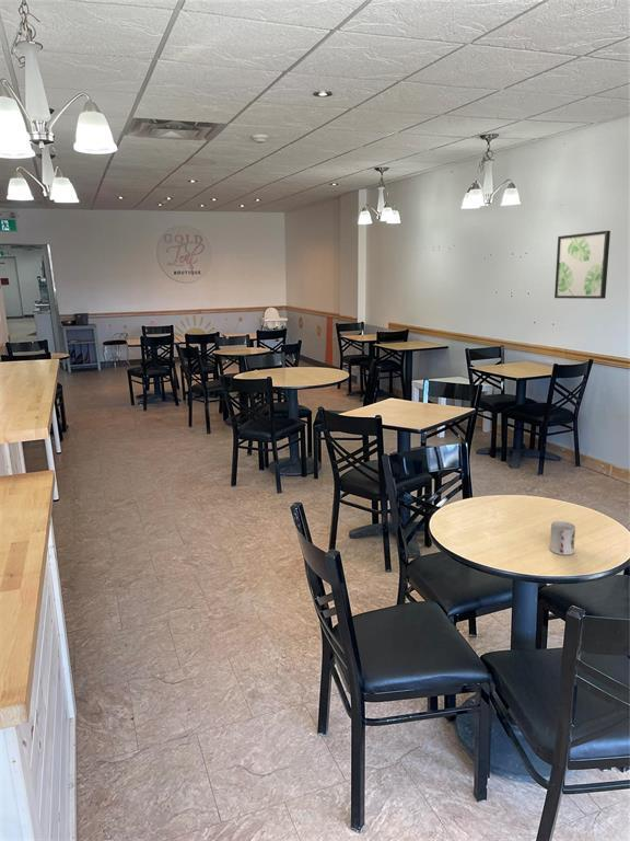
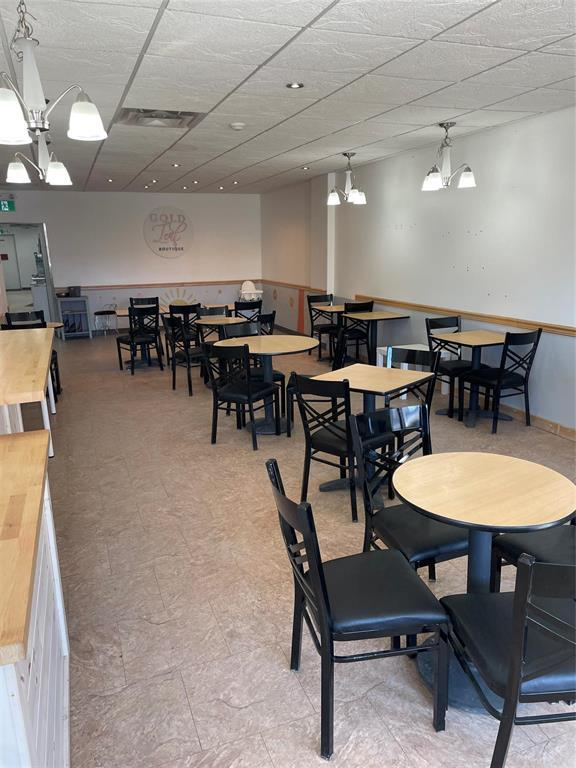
- wall art (581, 266)
- cup (562, 539)
